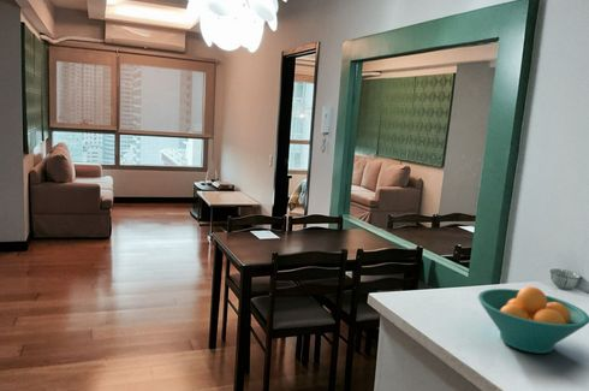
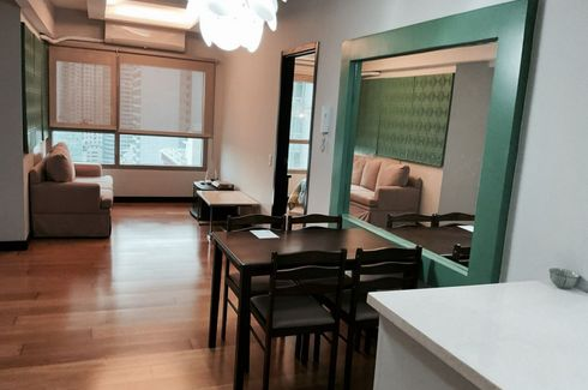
- fruit bowl (529, 315)
